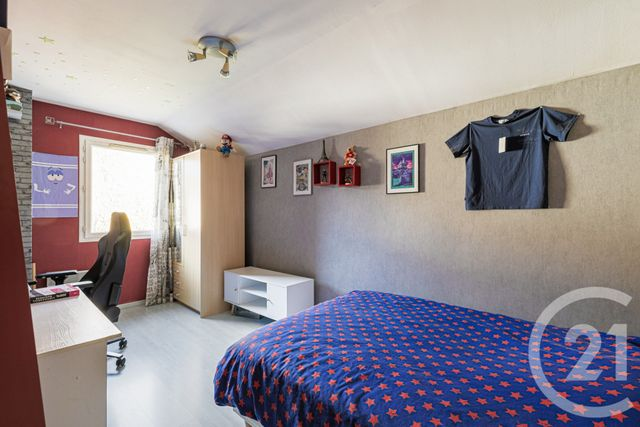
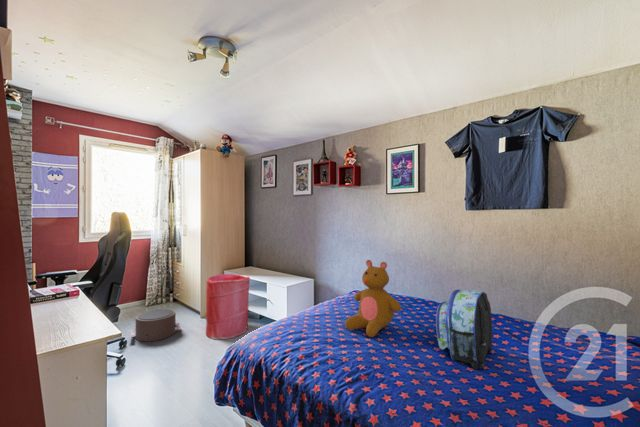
+ backpack (463, 322)
+ laundry hamper (228, 303)
+ pouf (155, 325)
+ teddy bear (370, 295)
